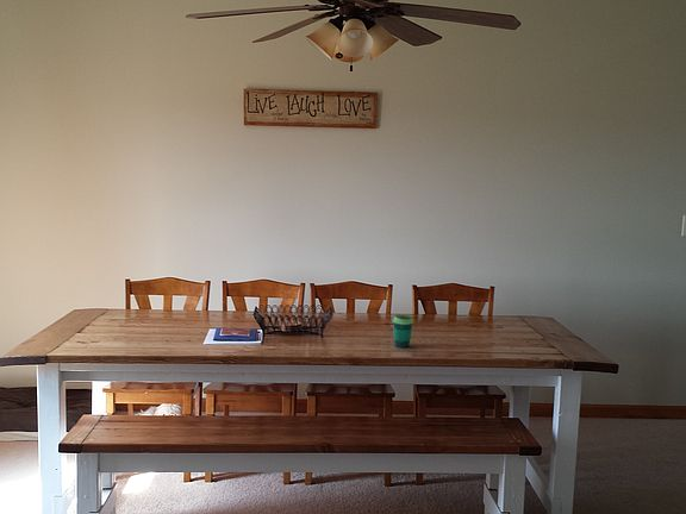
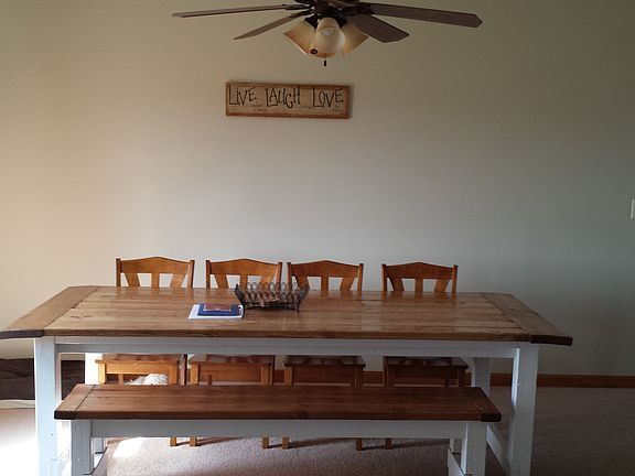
- cup (403, 331)
